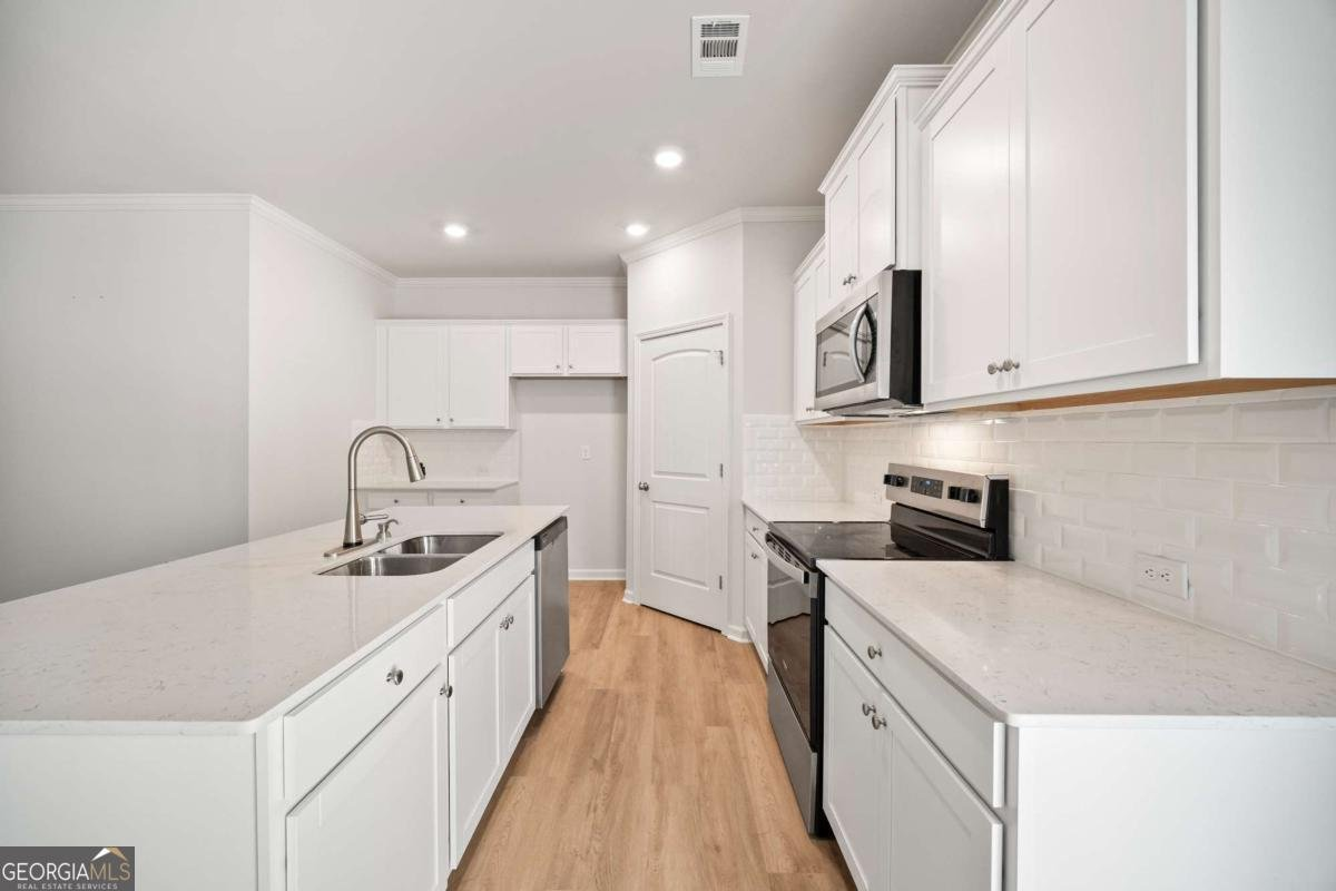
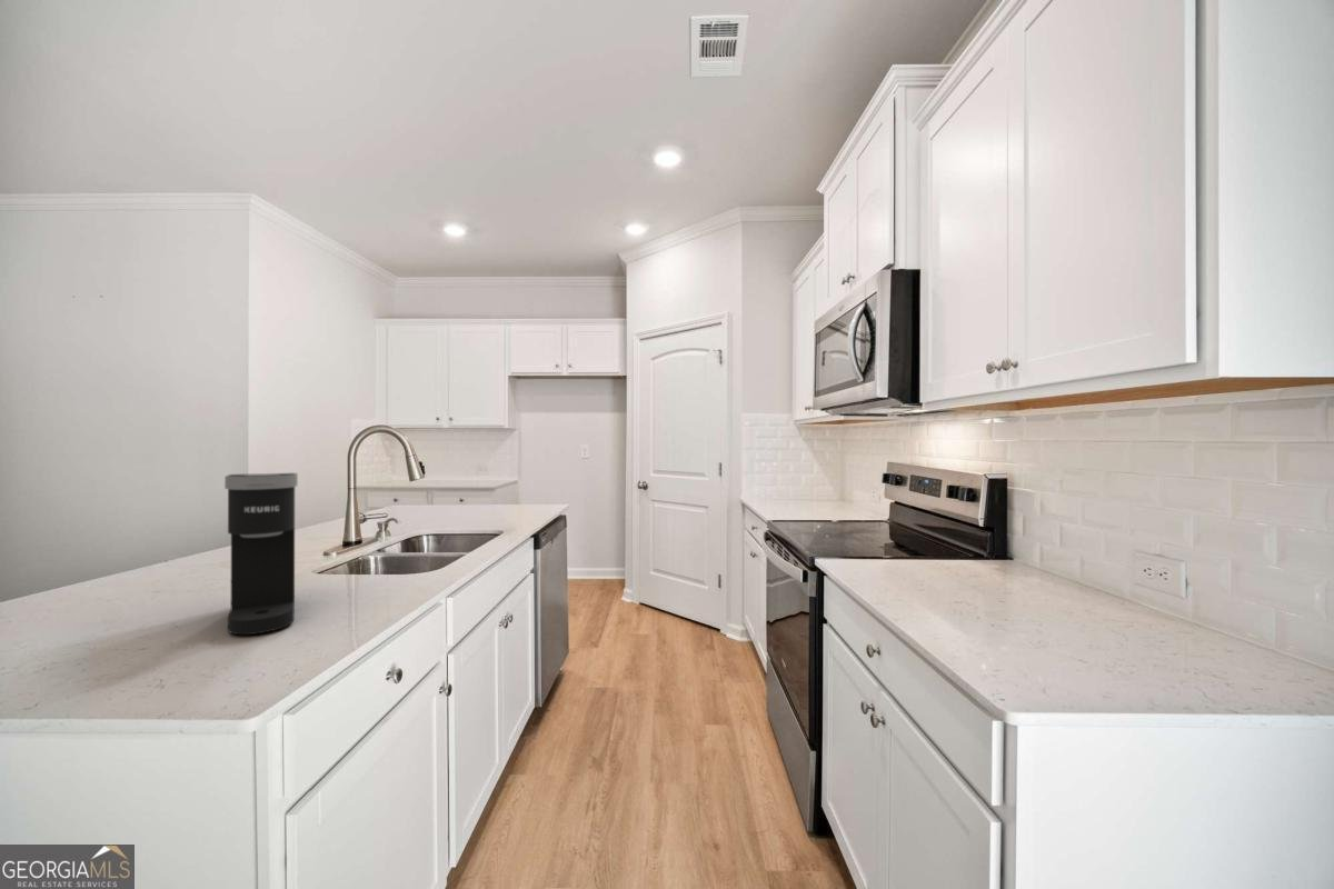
+ coffee maker (263, 545)
